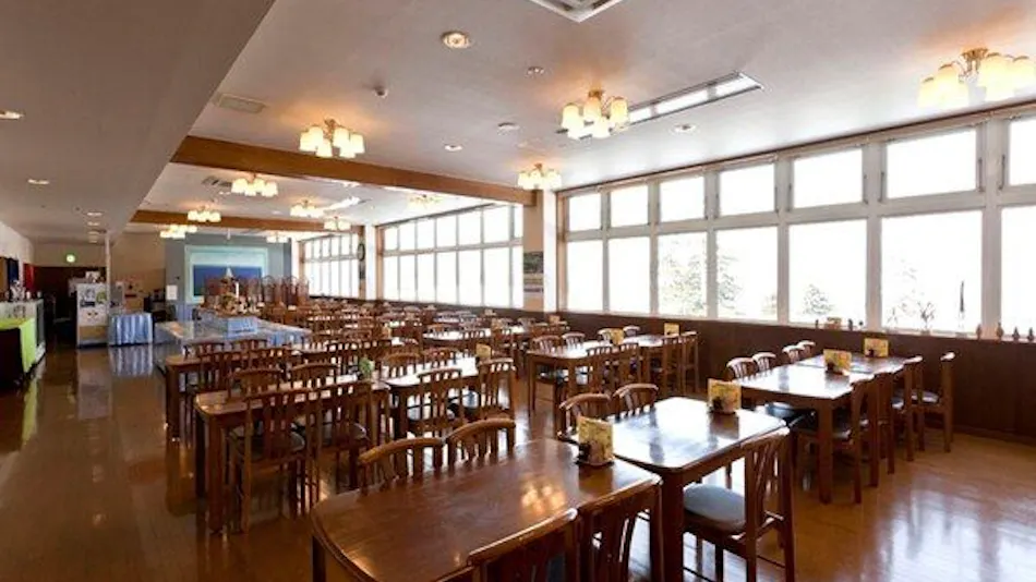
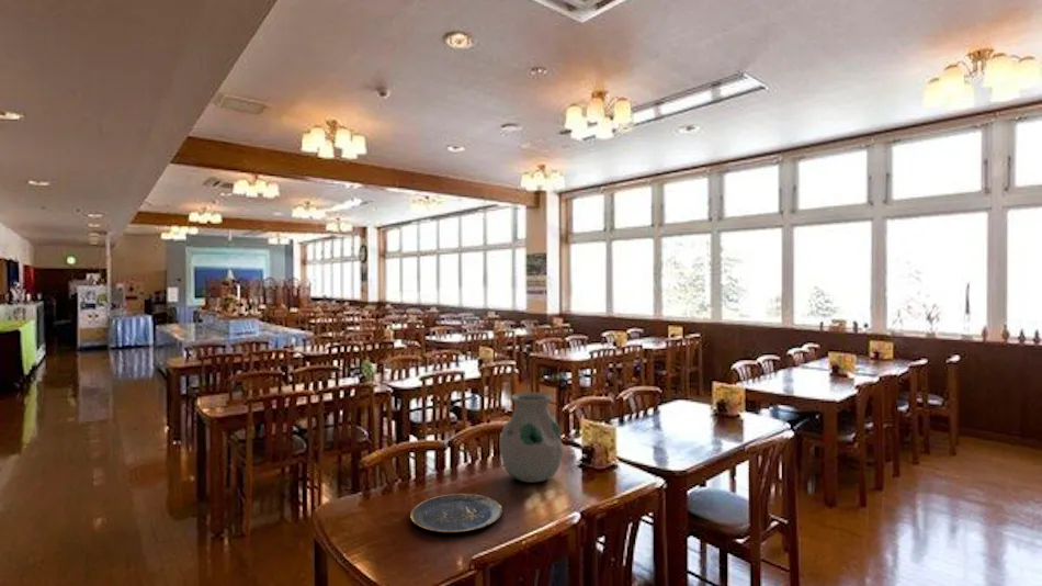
+ vase (532, 437)
+ plate (456, 512)
